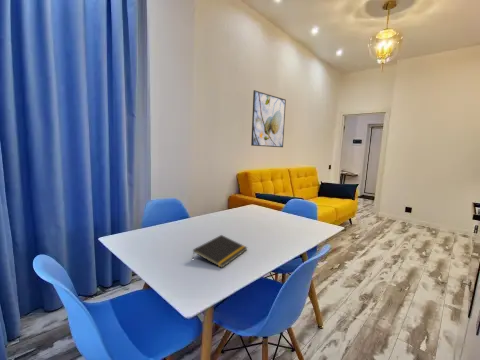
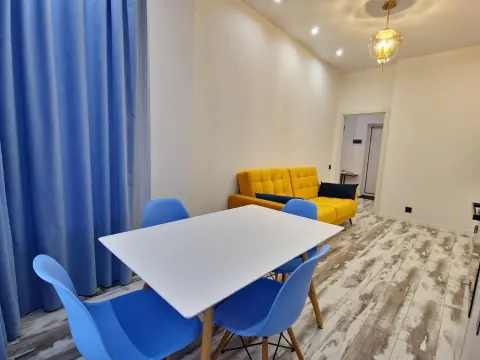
- notepad (221, 249)
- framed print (269, 121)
